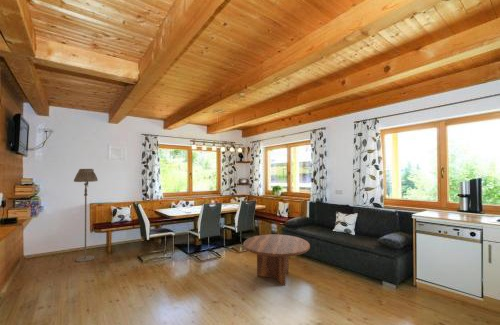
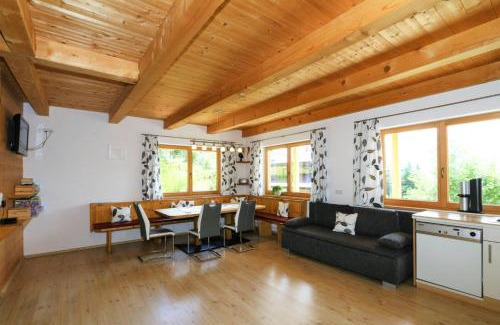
- floor lamp (85, 213)
- coffee table (276, 260)
